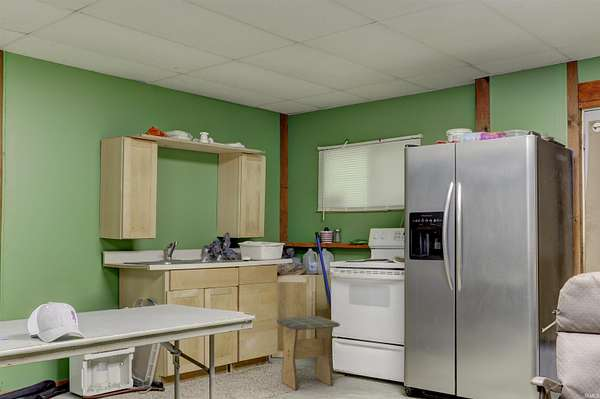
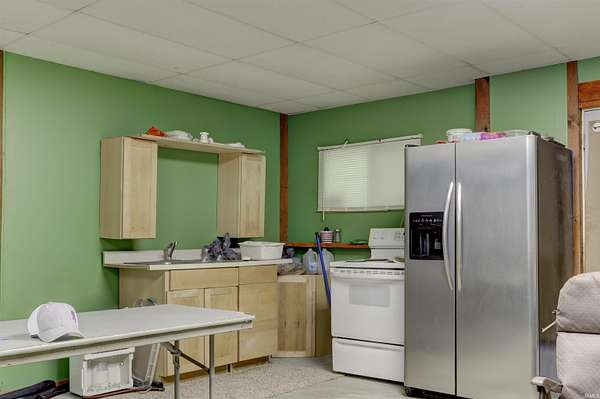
- stool (307, 352)
